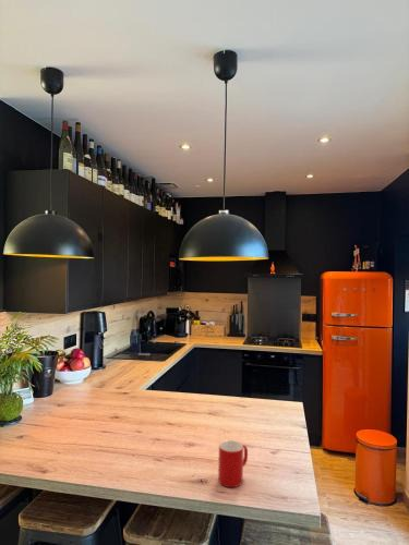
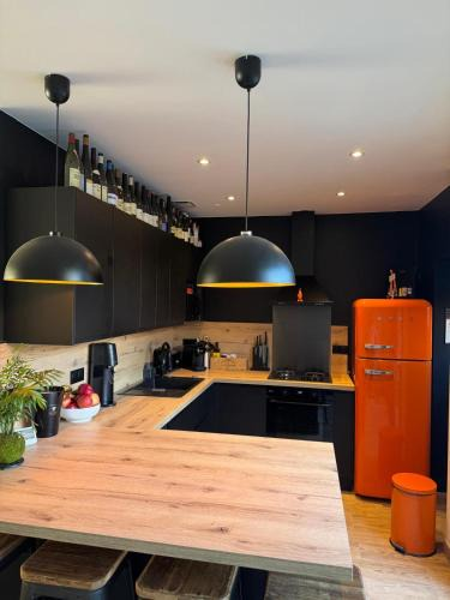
- cup (234, 462)
